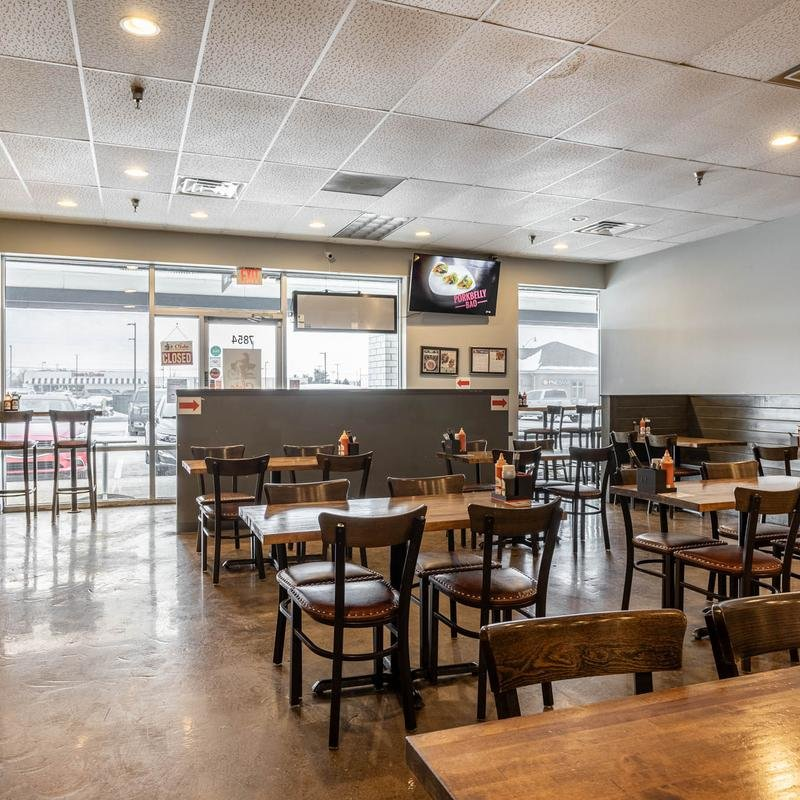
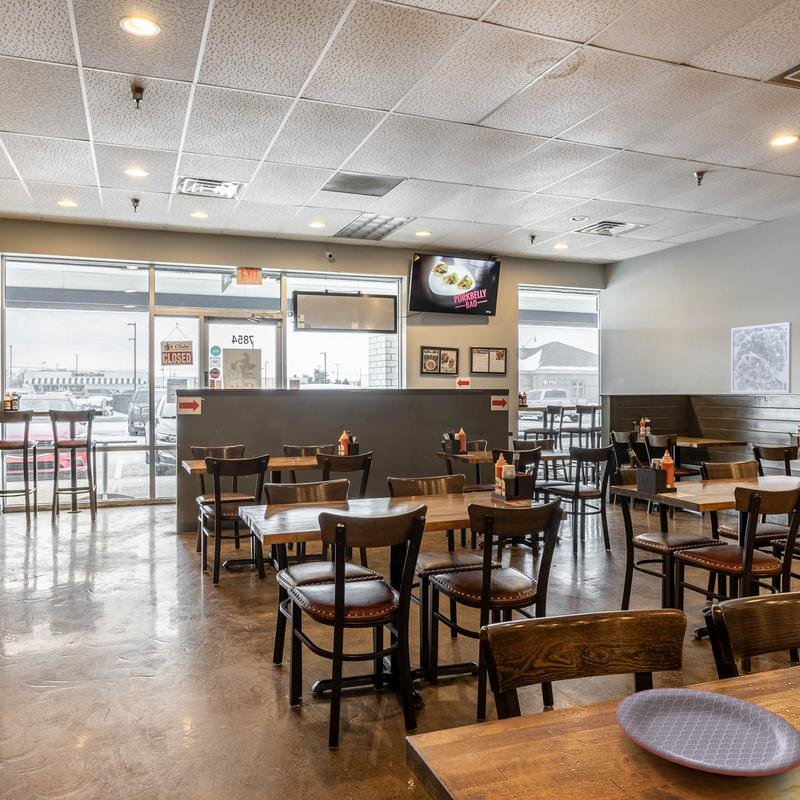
+ plate (706, 732)
+ wall art (760, 359)
